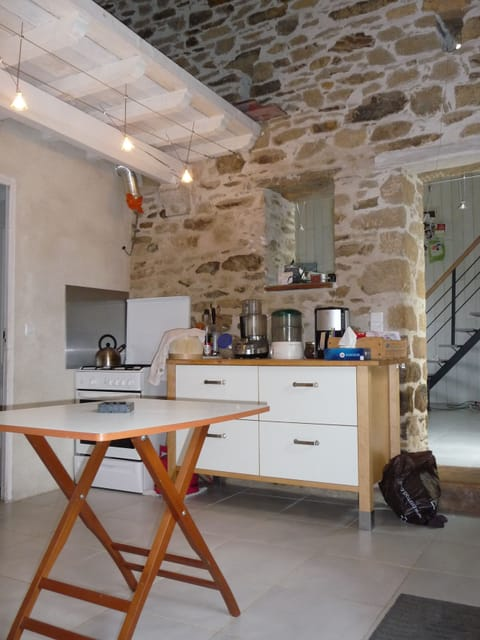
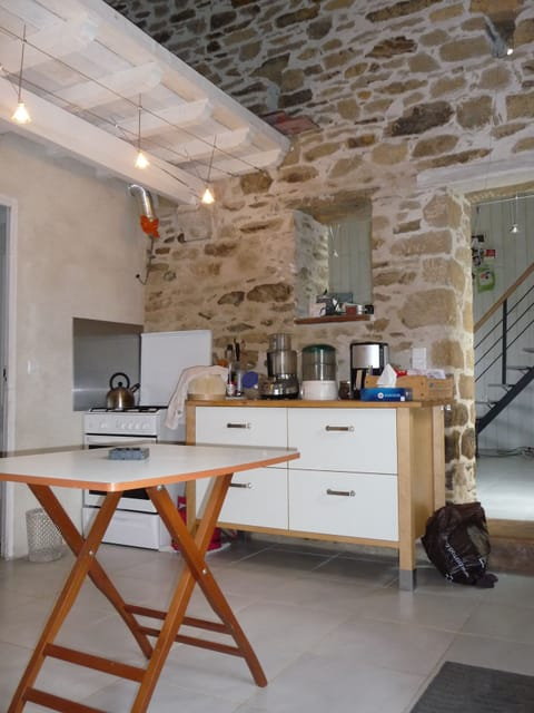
+ wastebasket (44, 534)
